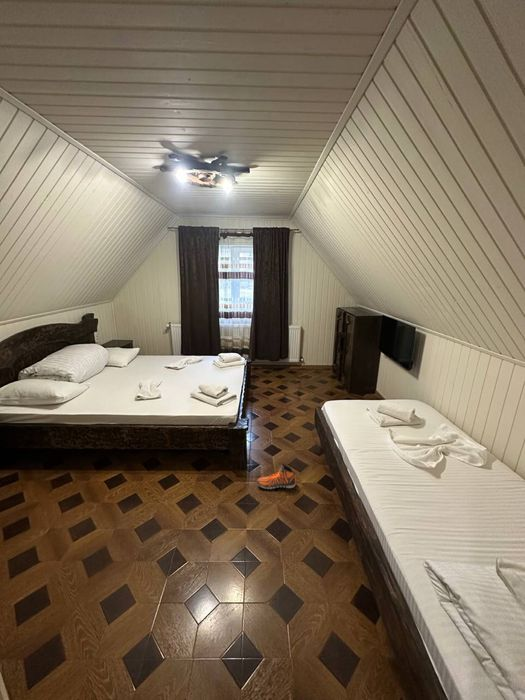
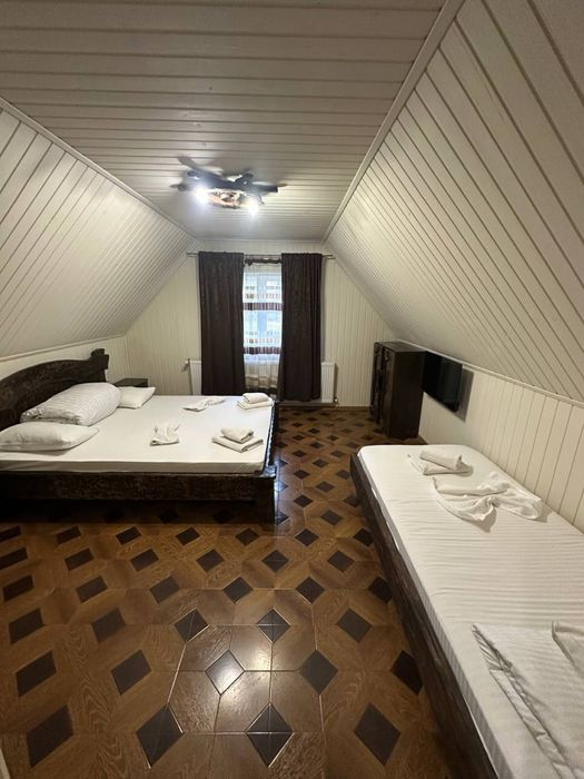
- sneaker (276, 475)
